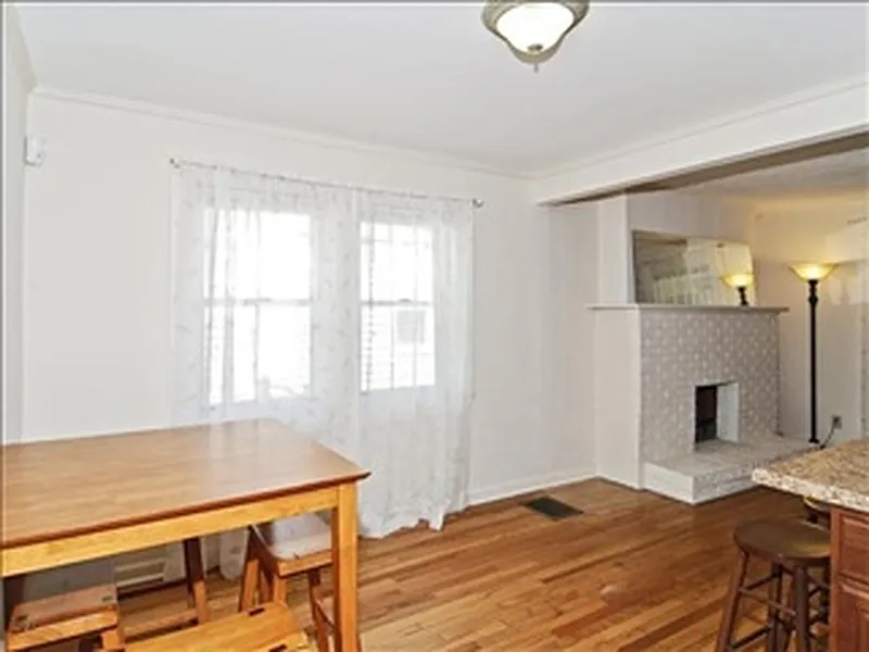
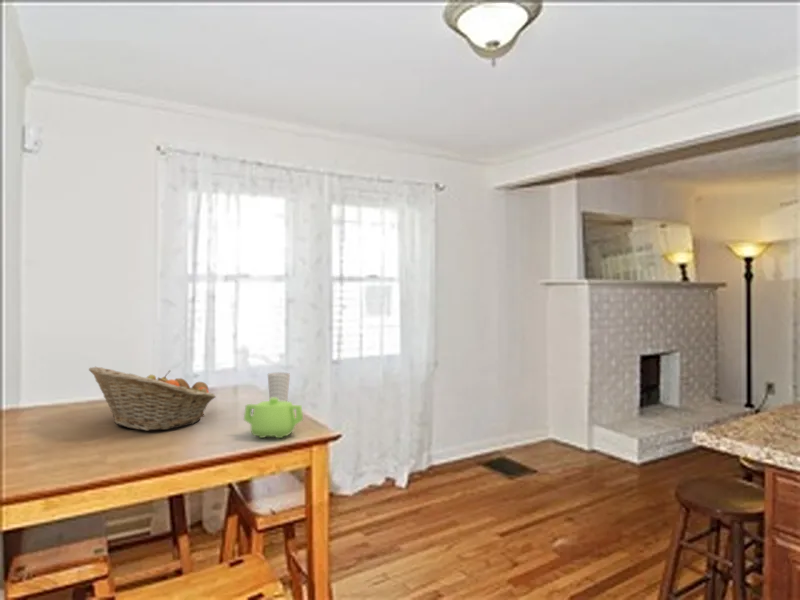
+ cup (278, 393)
+ teapot (275, 415)
+ fruit basket (152, 393)
